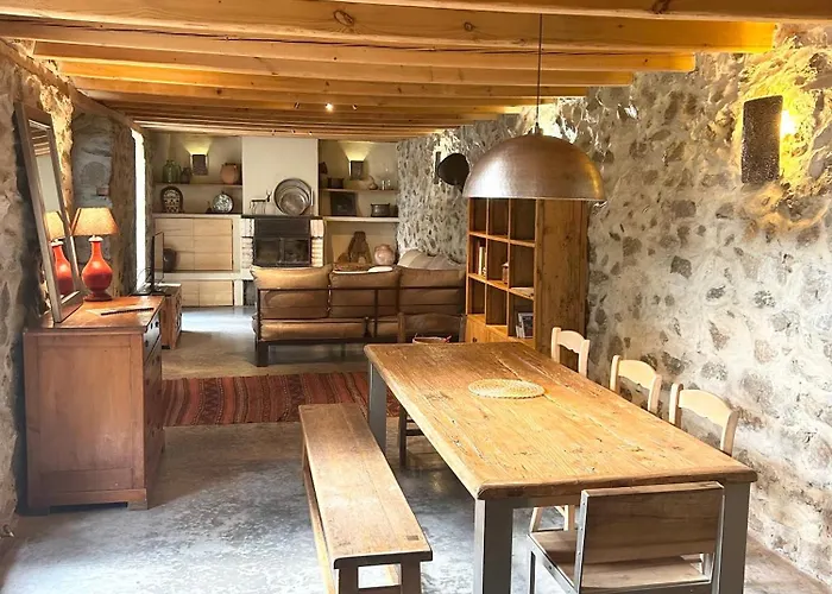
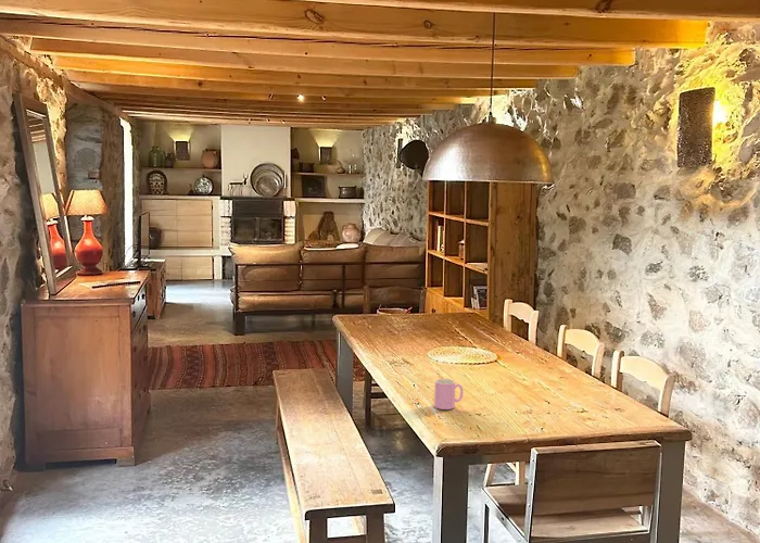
+ cup (448, 393)
